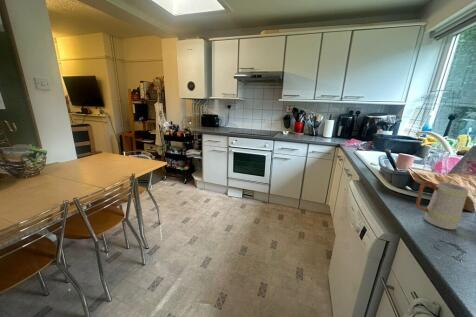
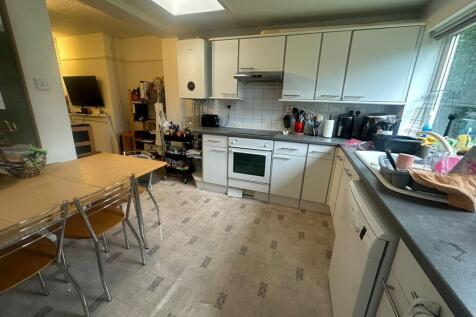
- mug (438, 203)
